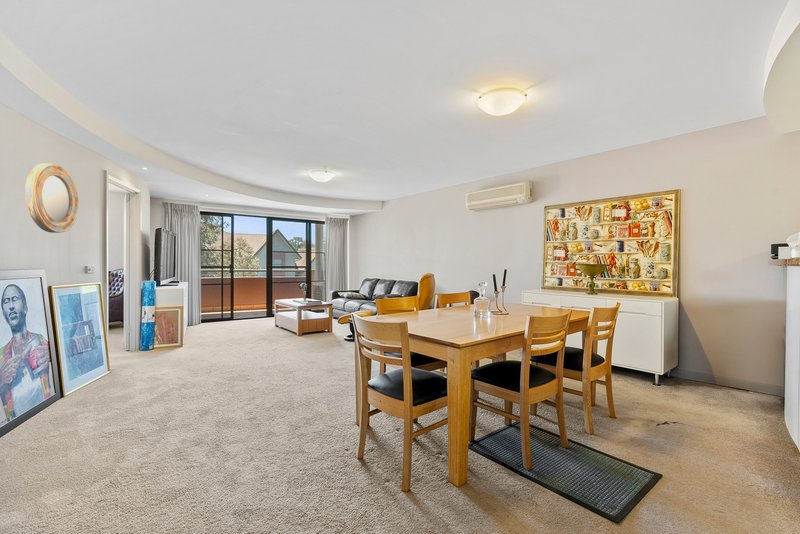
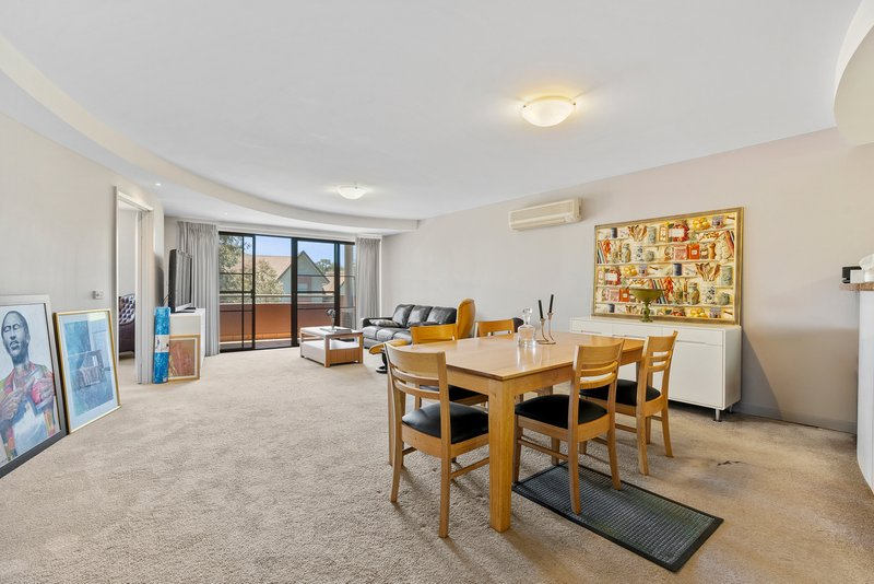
- home mirror (54, 198)
